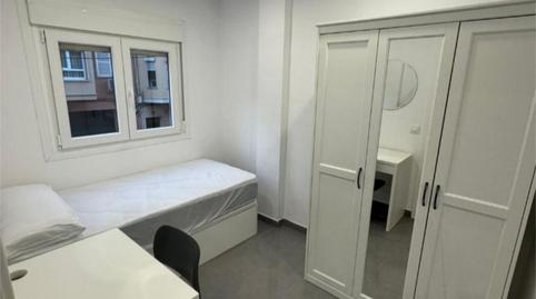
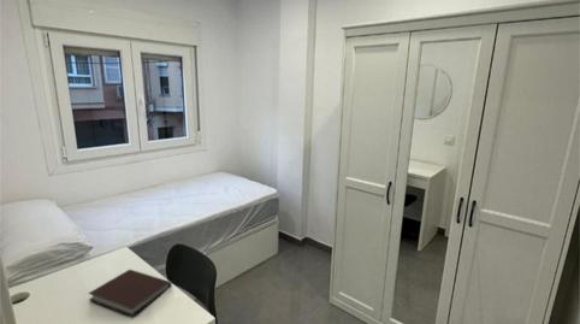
+ notebook (131, 289)
